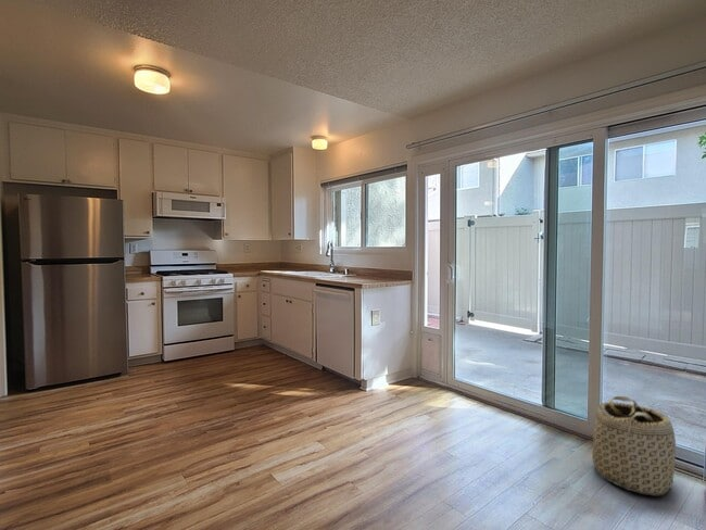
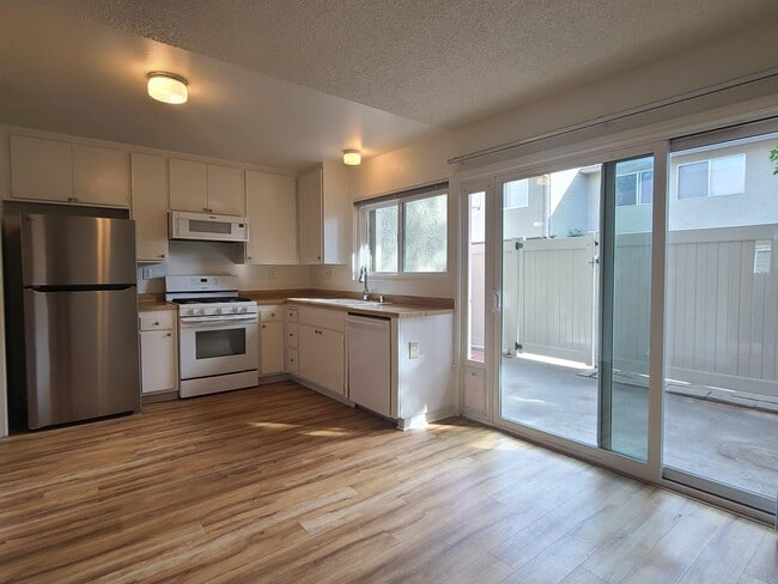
- basket (632, 439)
